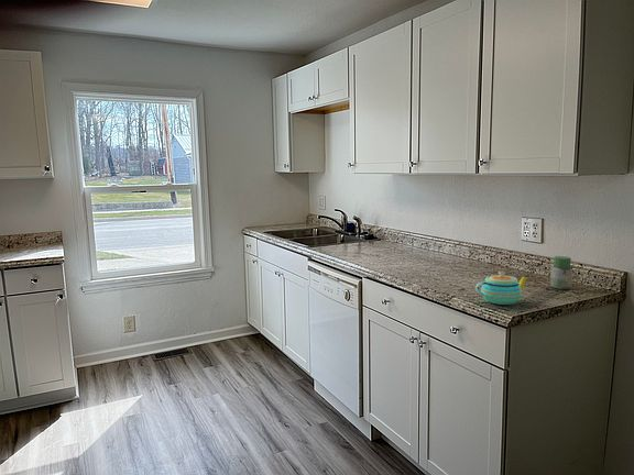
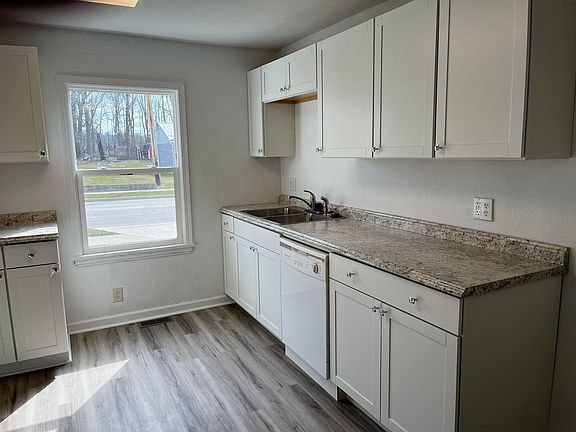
- teapot (503, 286)
- jar (561, 272)
